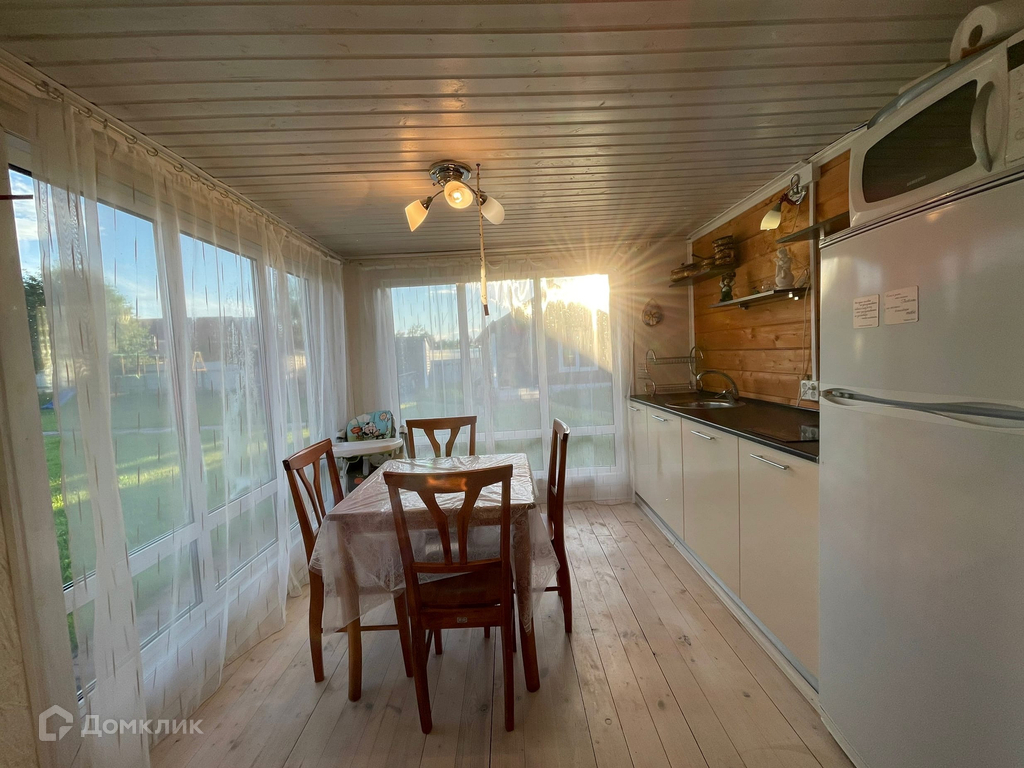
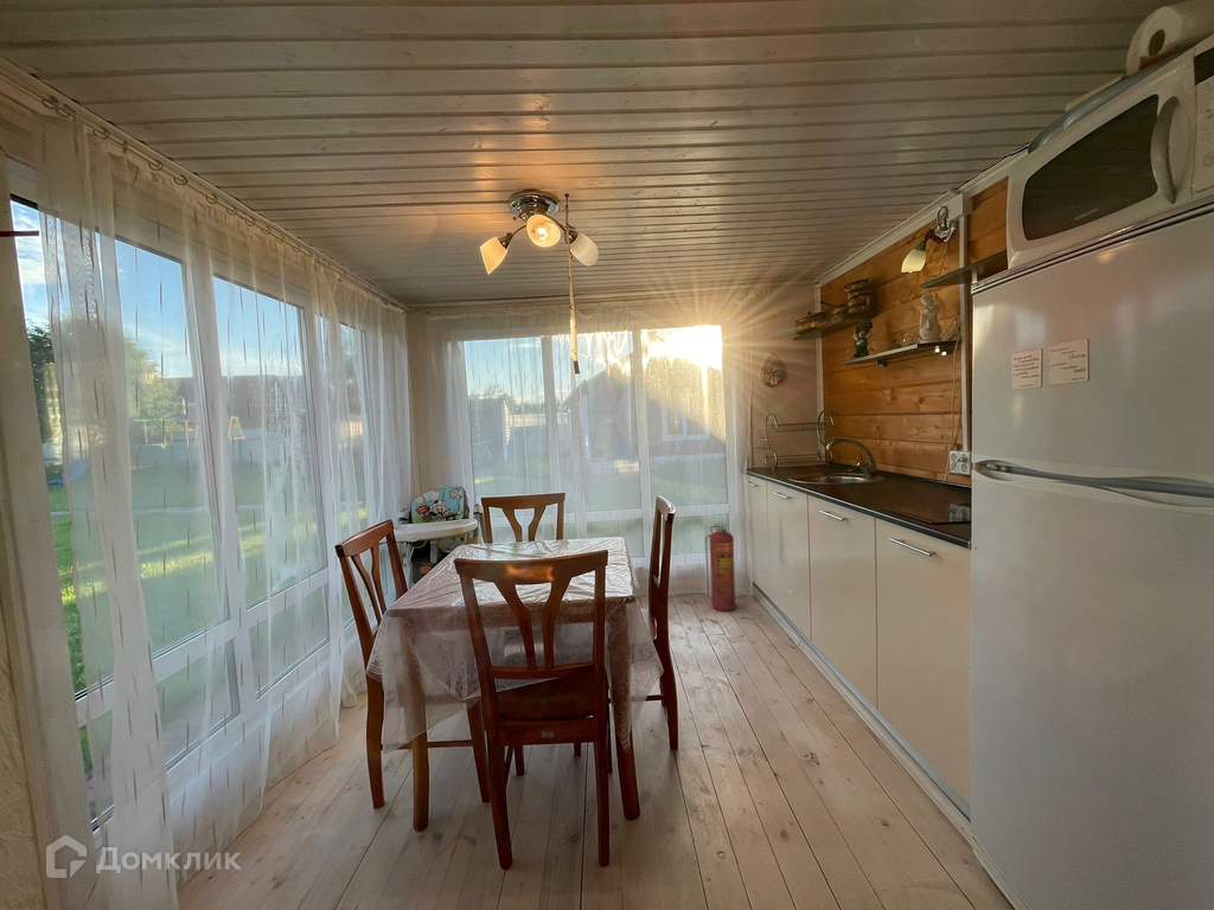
+ fire extinguisher (720, 565)
